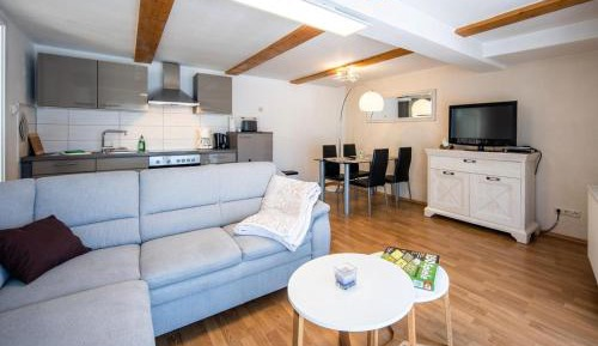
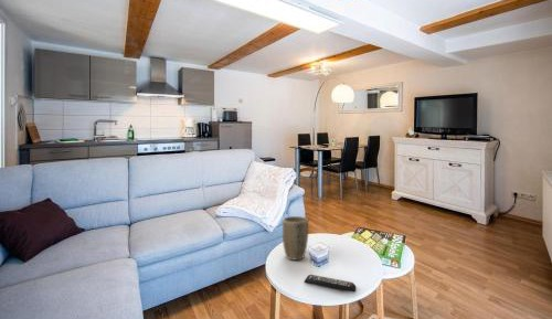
+ remote control (329, 283)
+ plant pot (295, 237)
